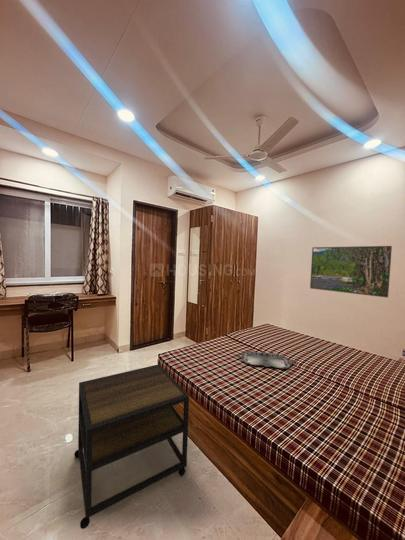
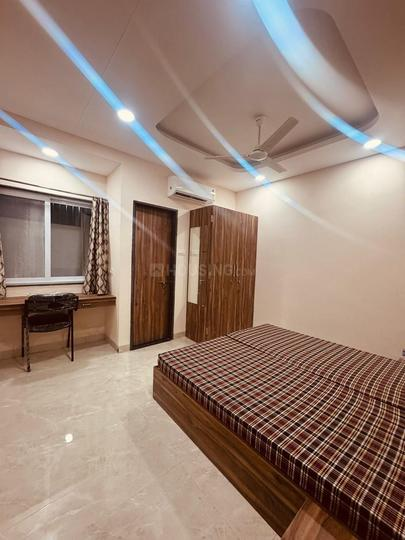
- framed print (346, 269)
- serving tray (265, 359)
- side table (129, 427)
